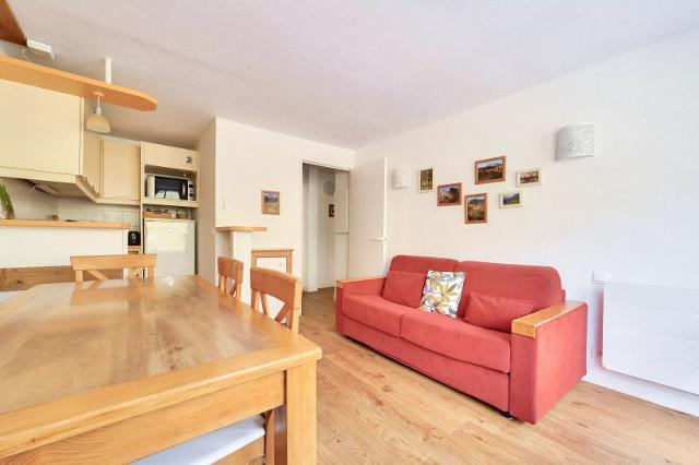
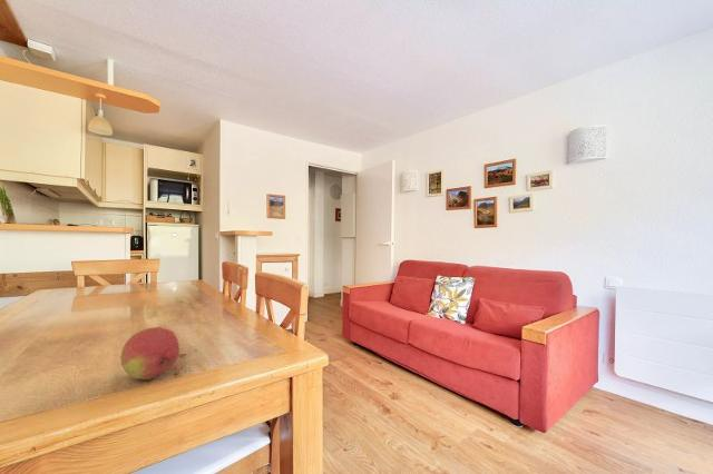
+ fruit (149, 352)
